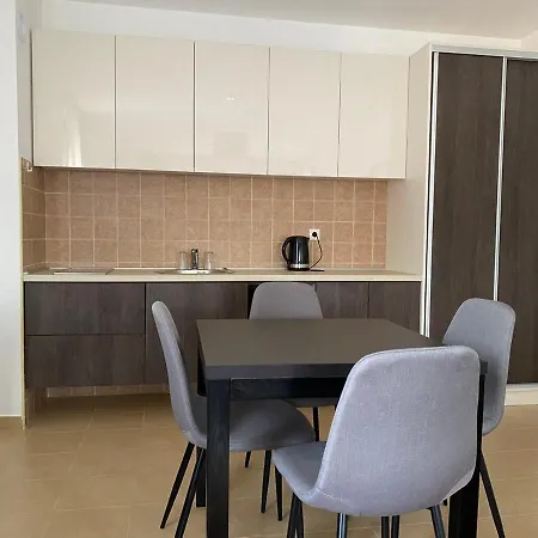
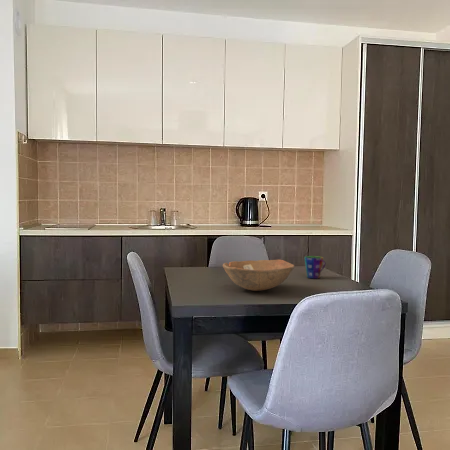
+ cup (315, 267)
+ bowl (258, 276)
